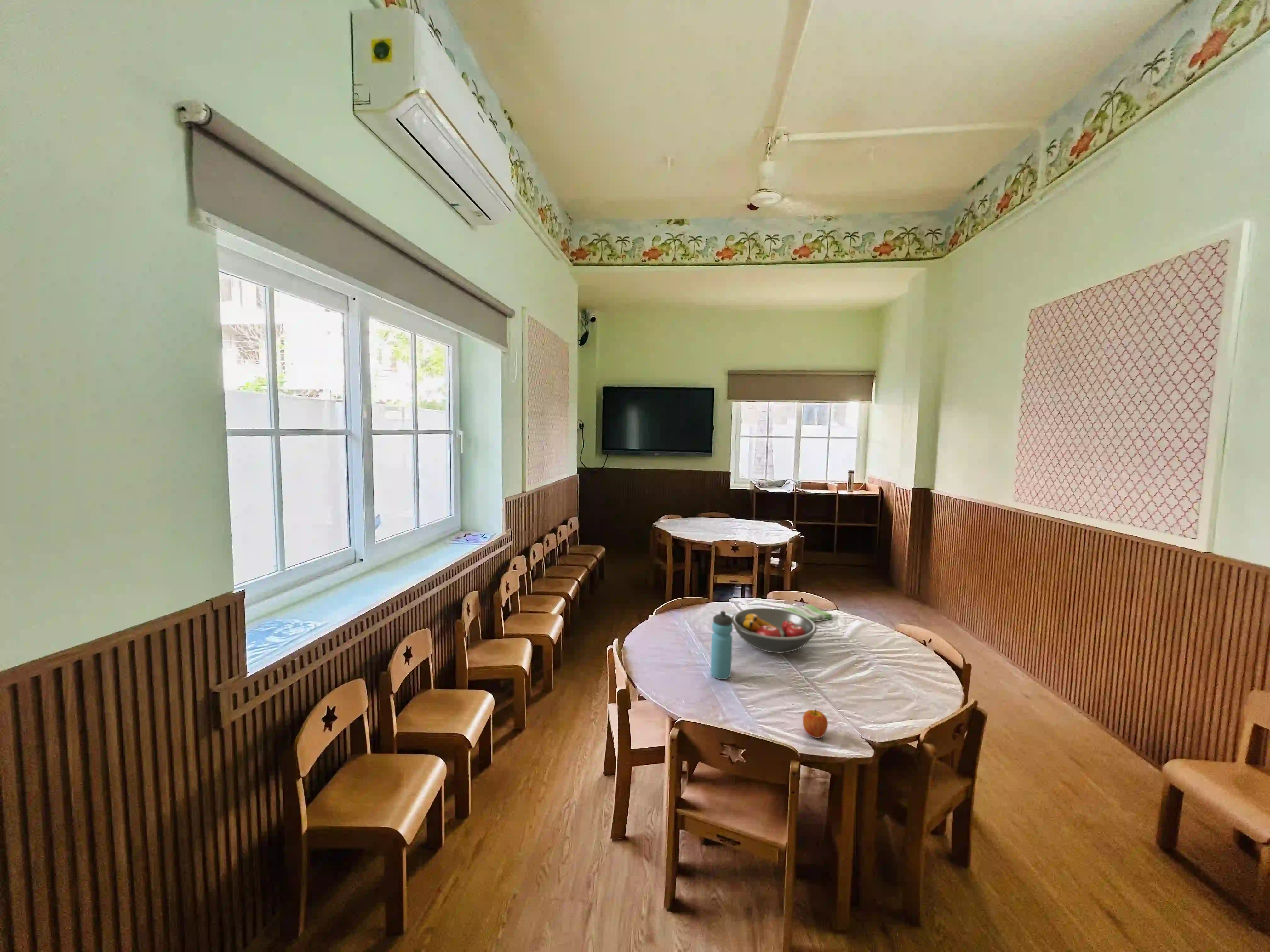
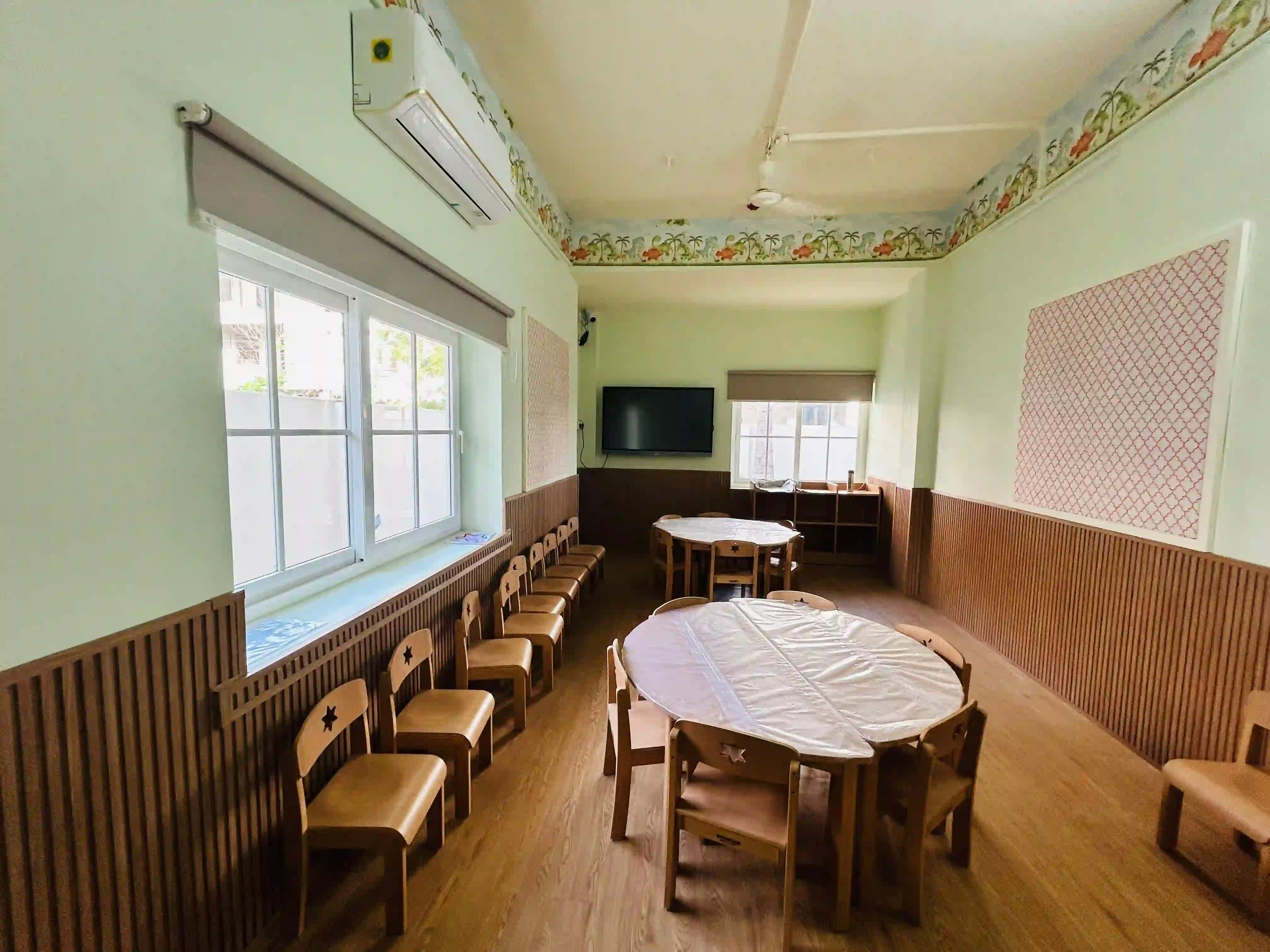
- fruit bowl (773, 630)
- apple (815, 721)
- dish towel (802, 613)
- water bottle (722, 643)
